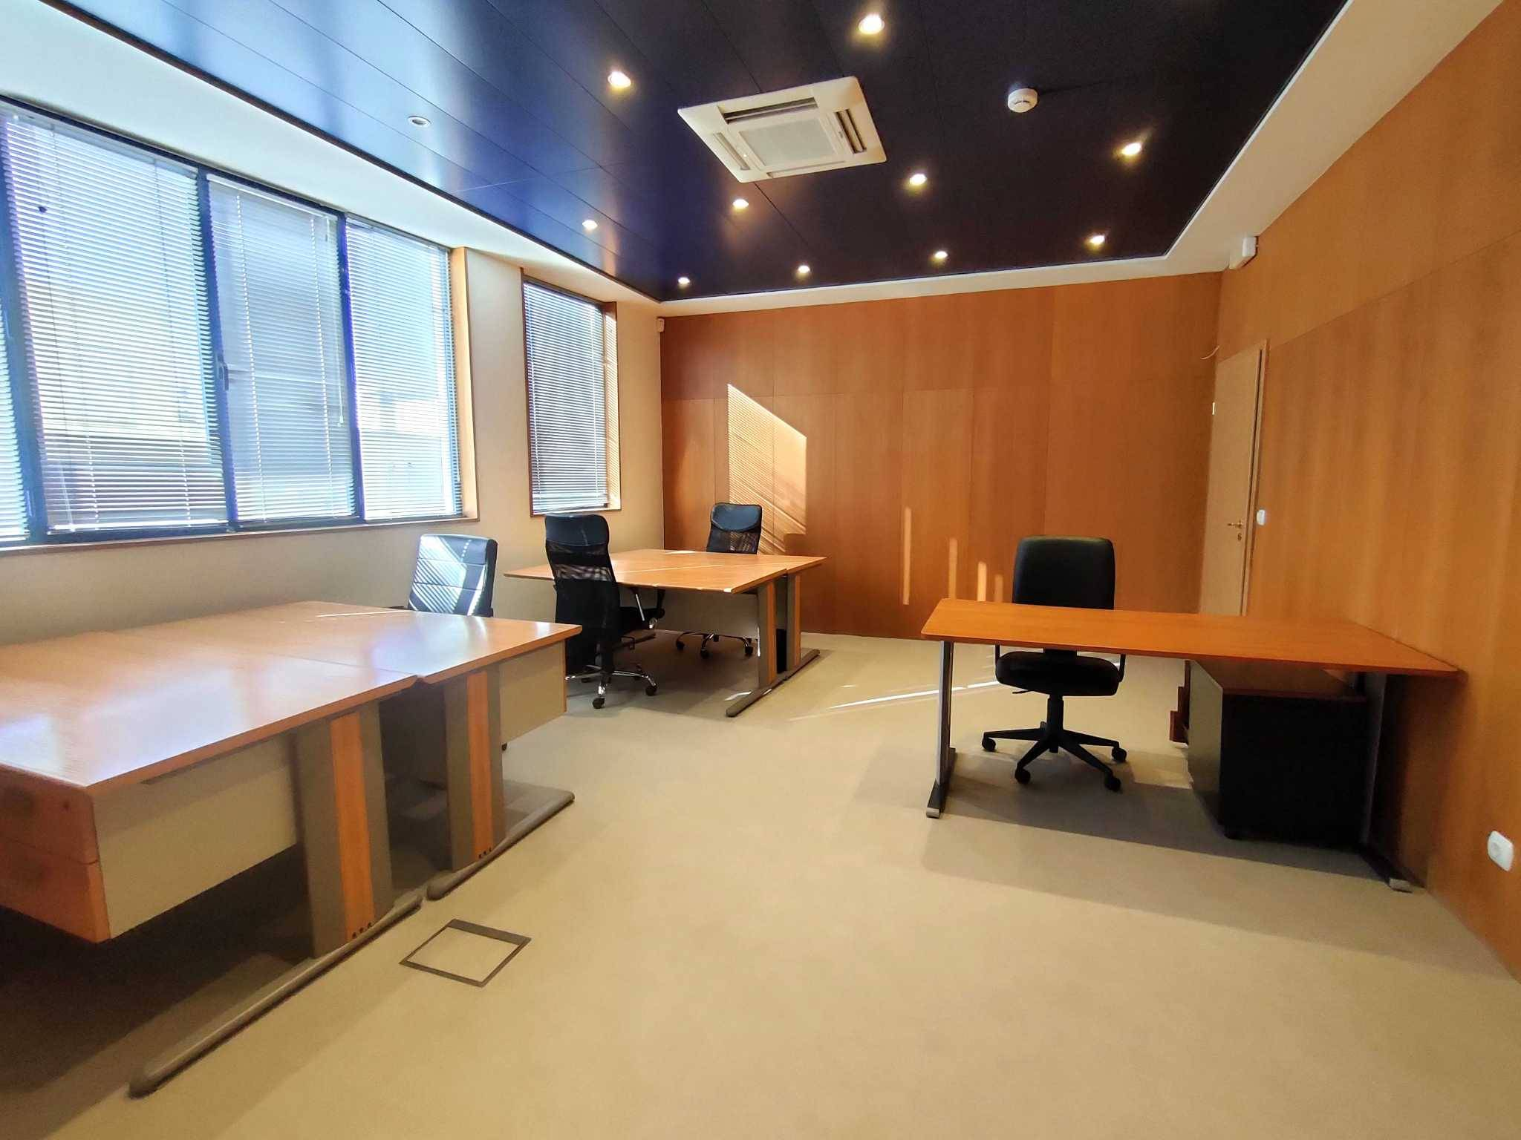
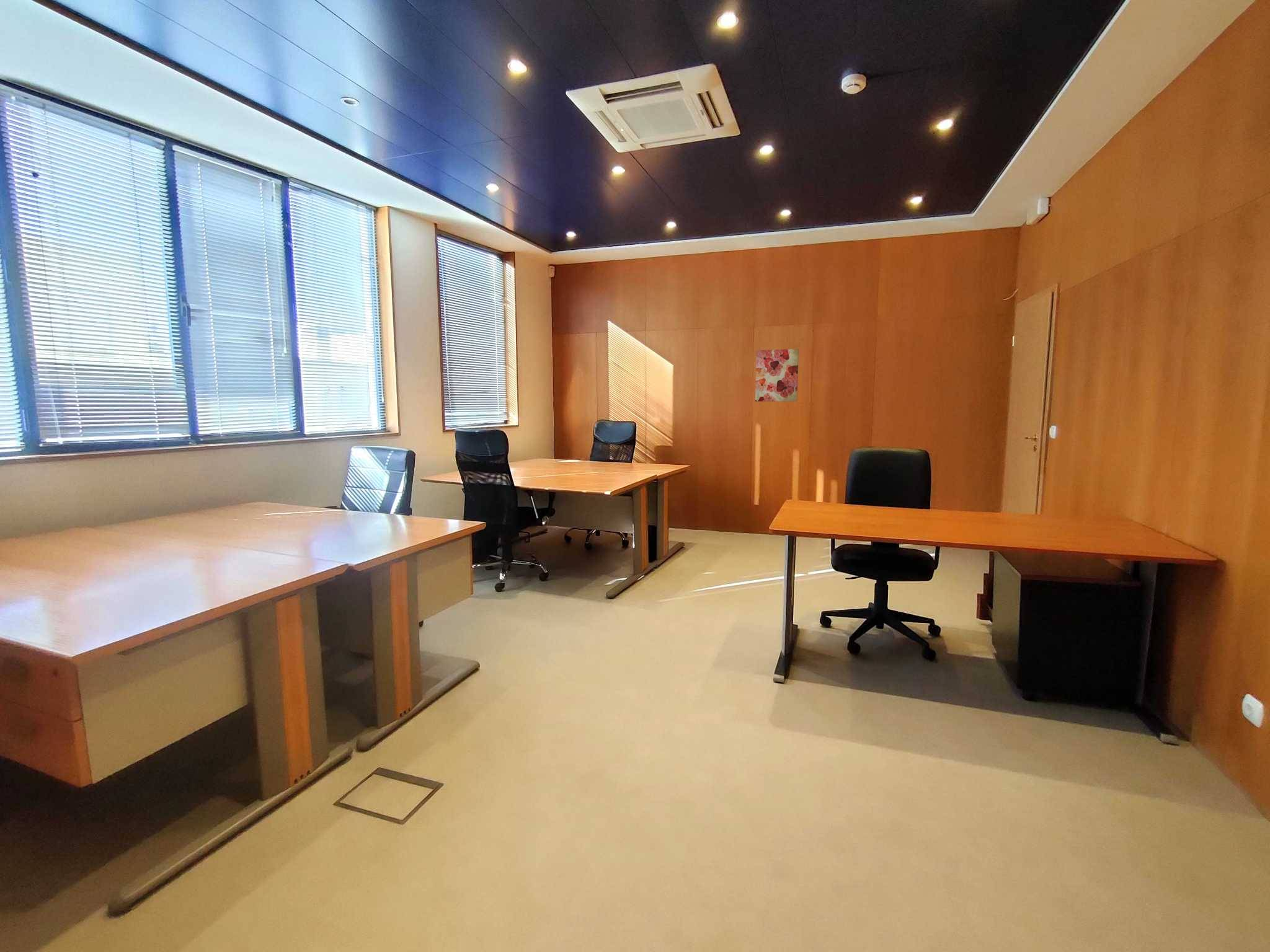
+ wall art (776, 376)
